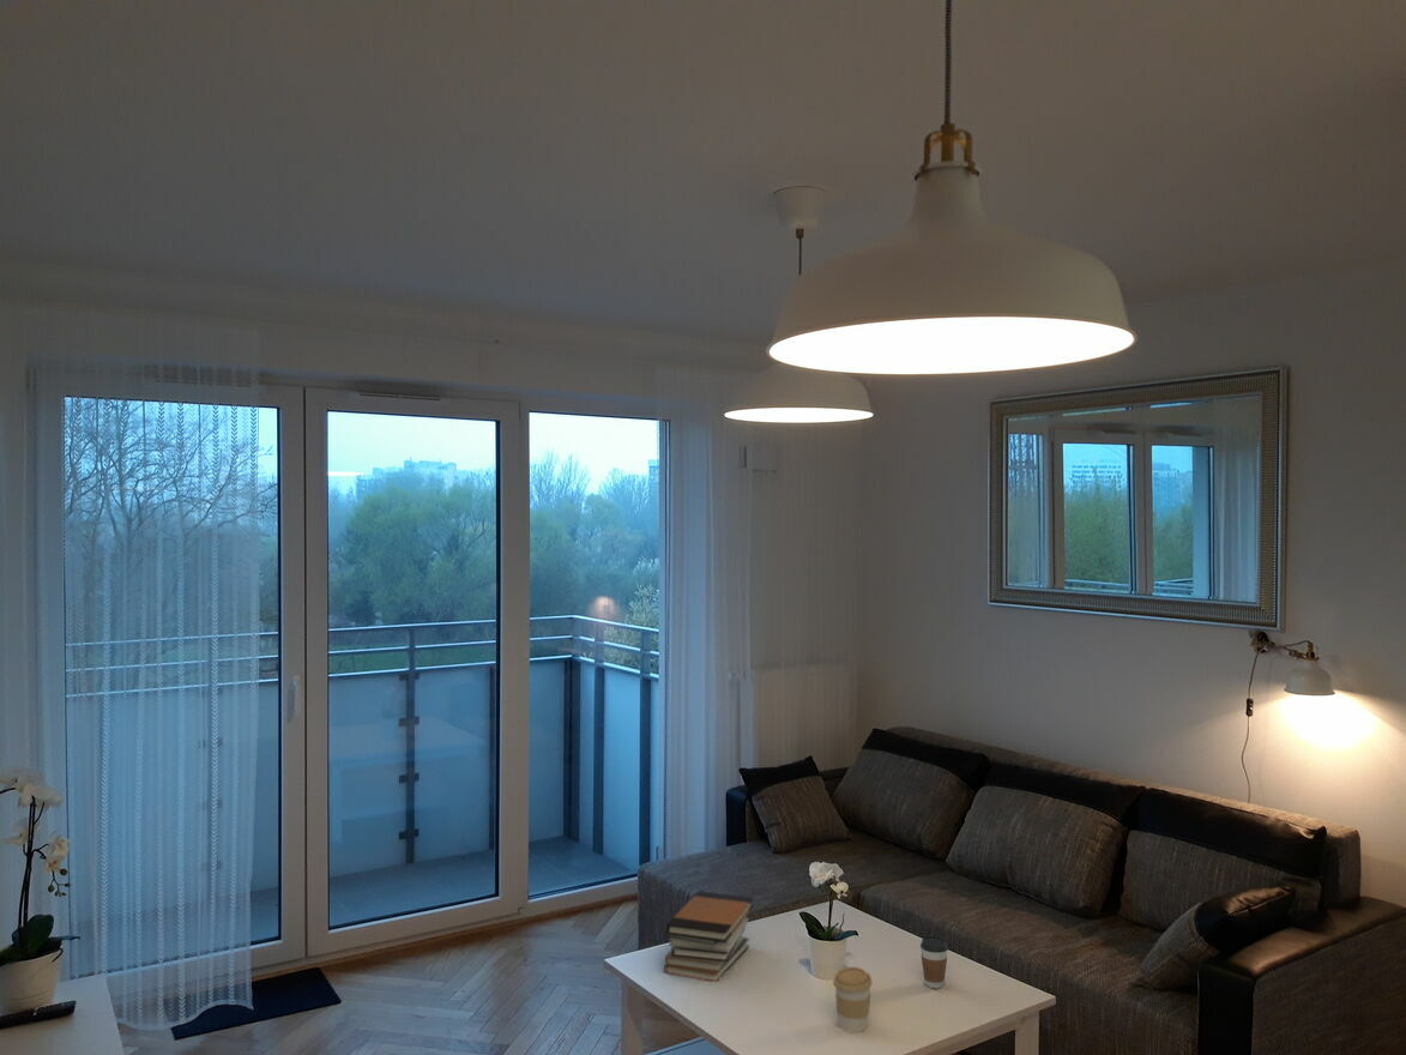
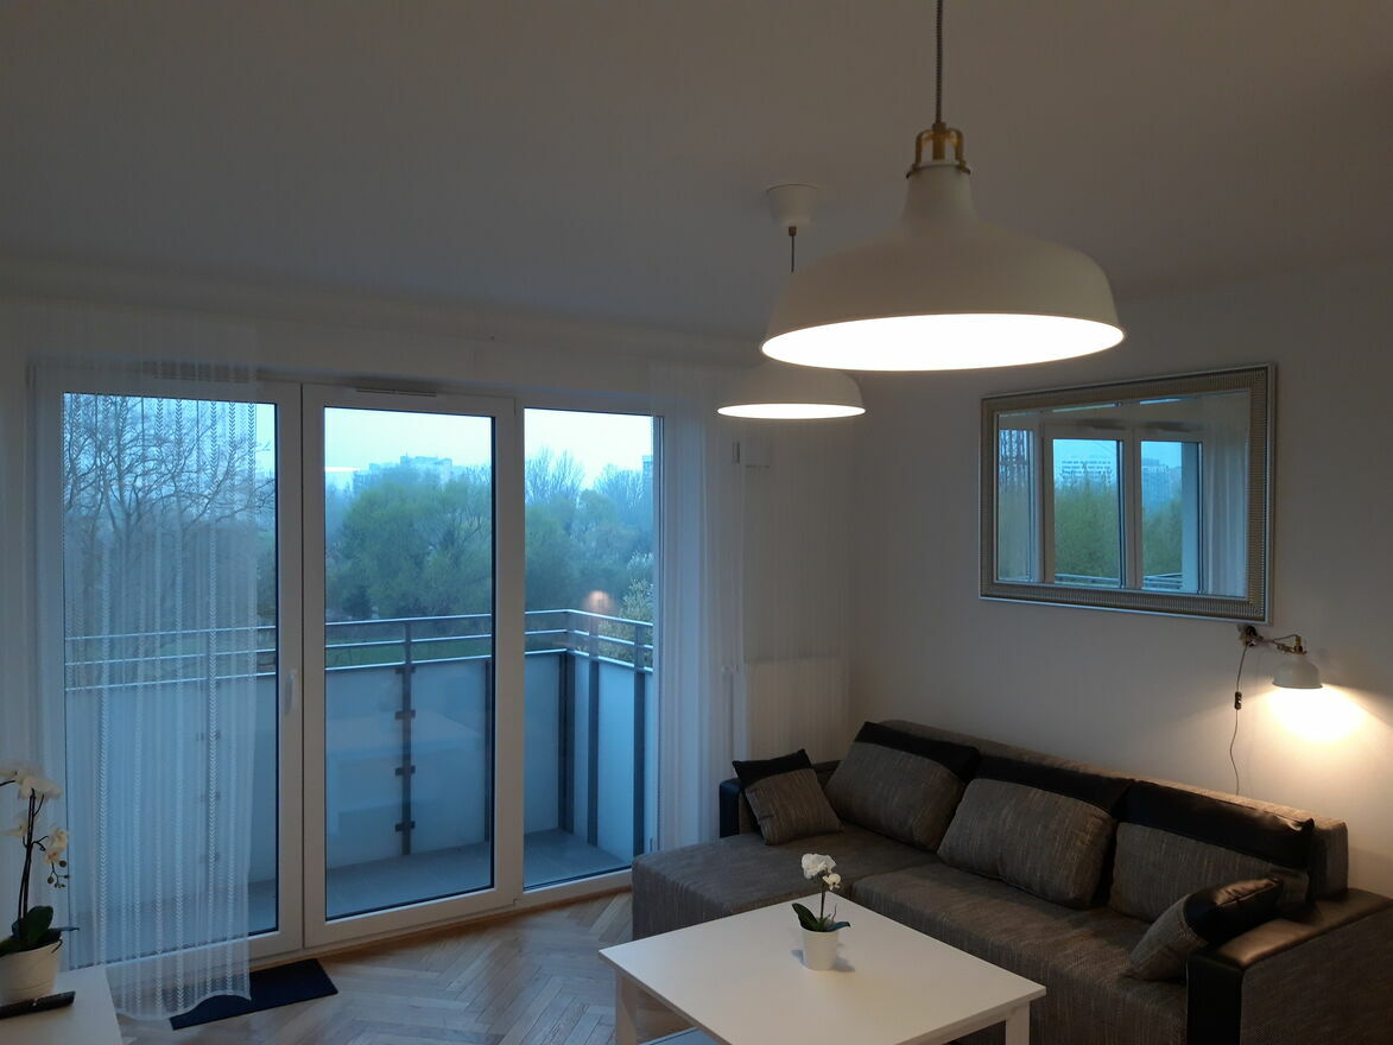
- coffee cup (852, 999)
- book stack (710, 934)
- coffee cup (934, 963)
